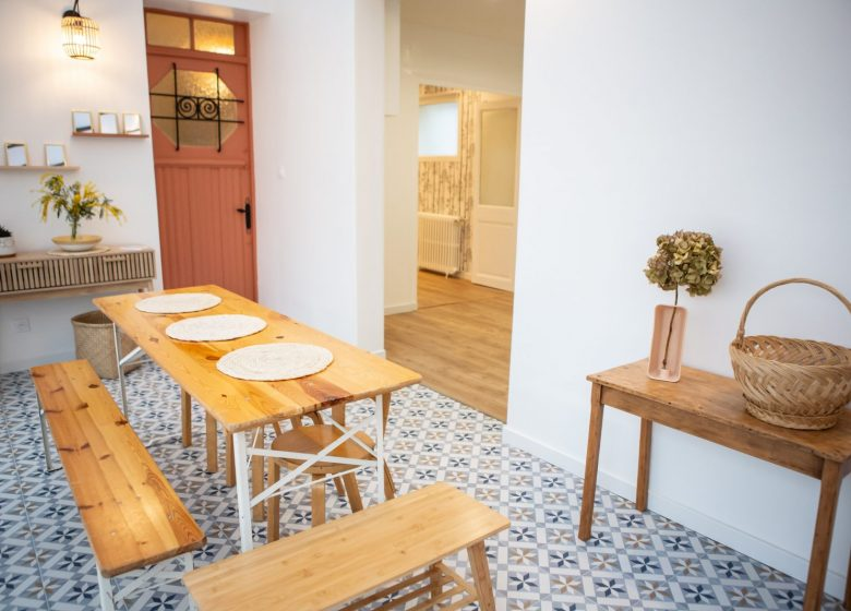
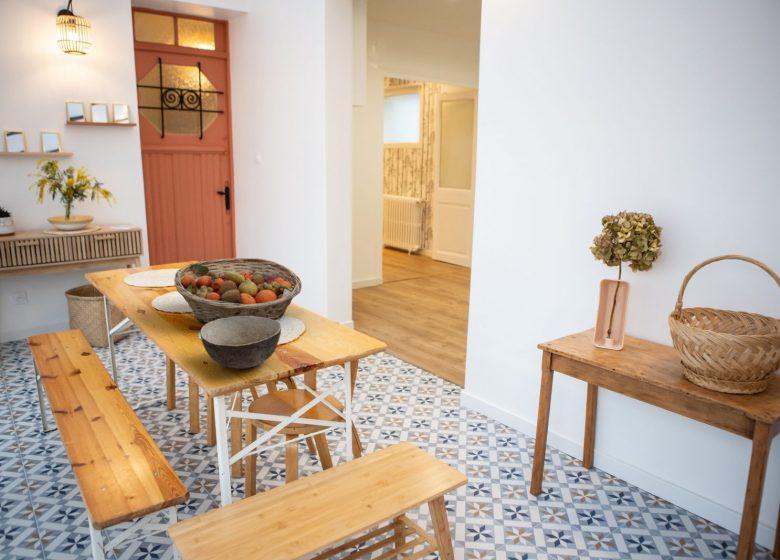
+ bowl (241, 344)
+ fruit basket (239, 289)
